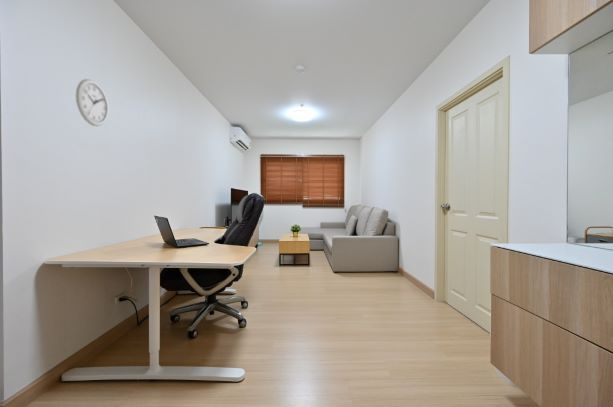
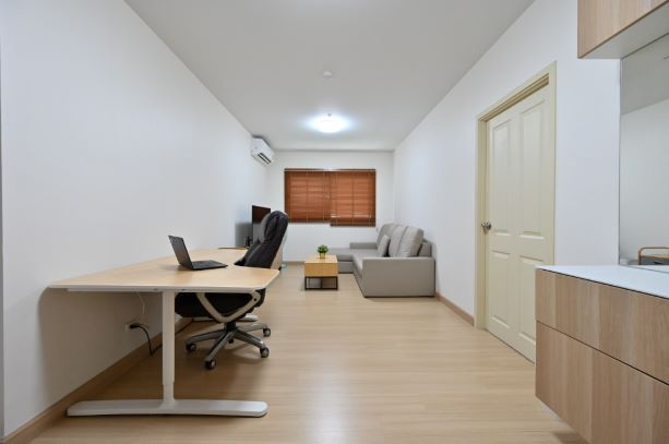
- wall clock (94, 103)
